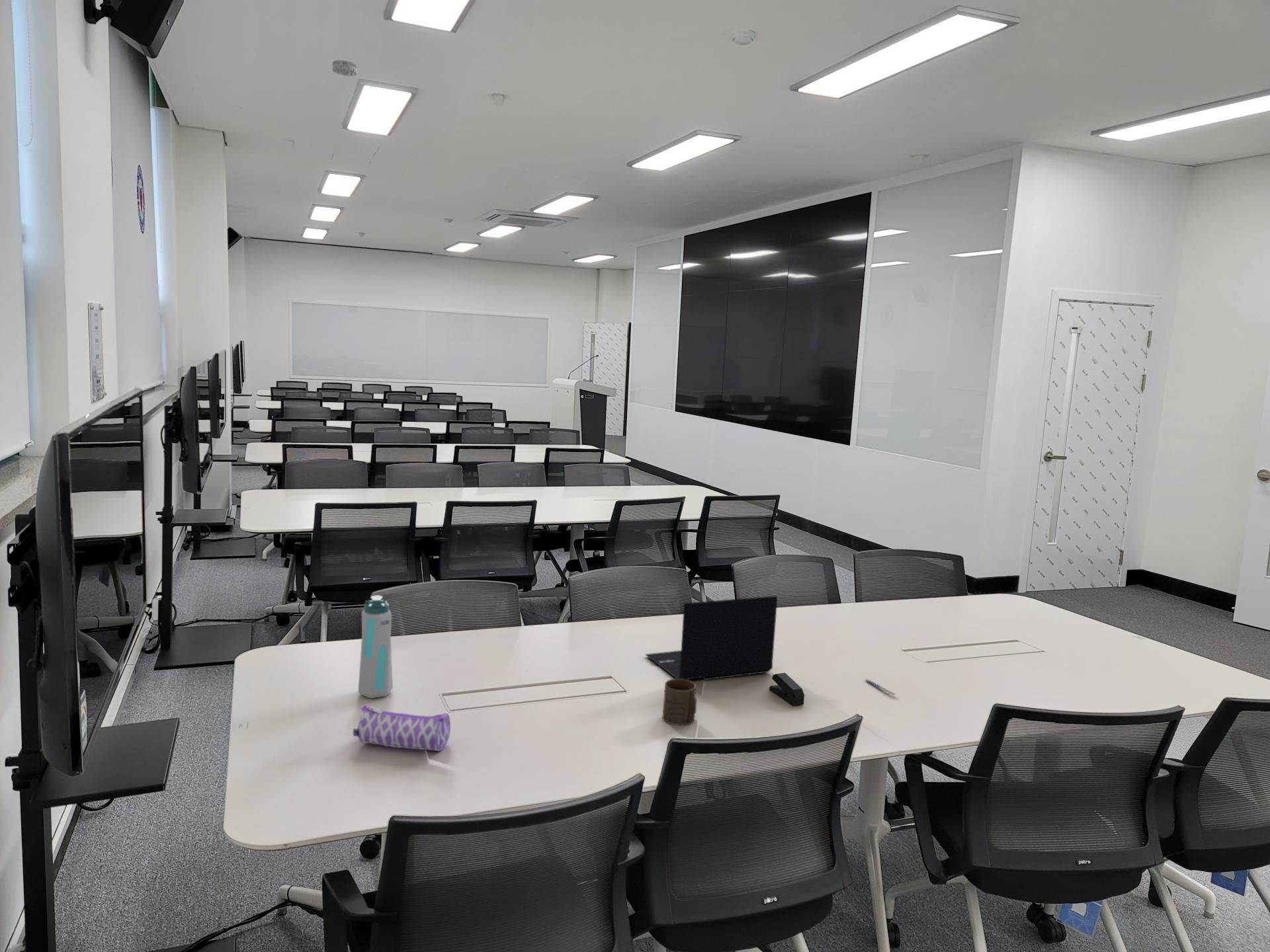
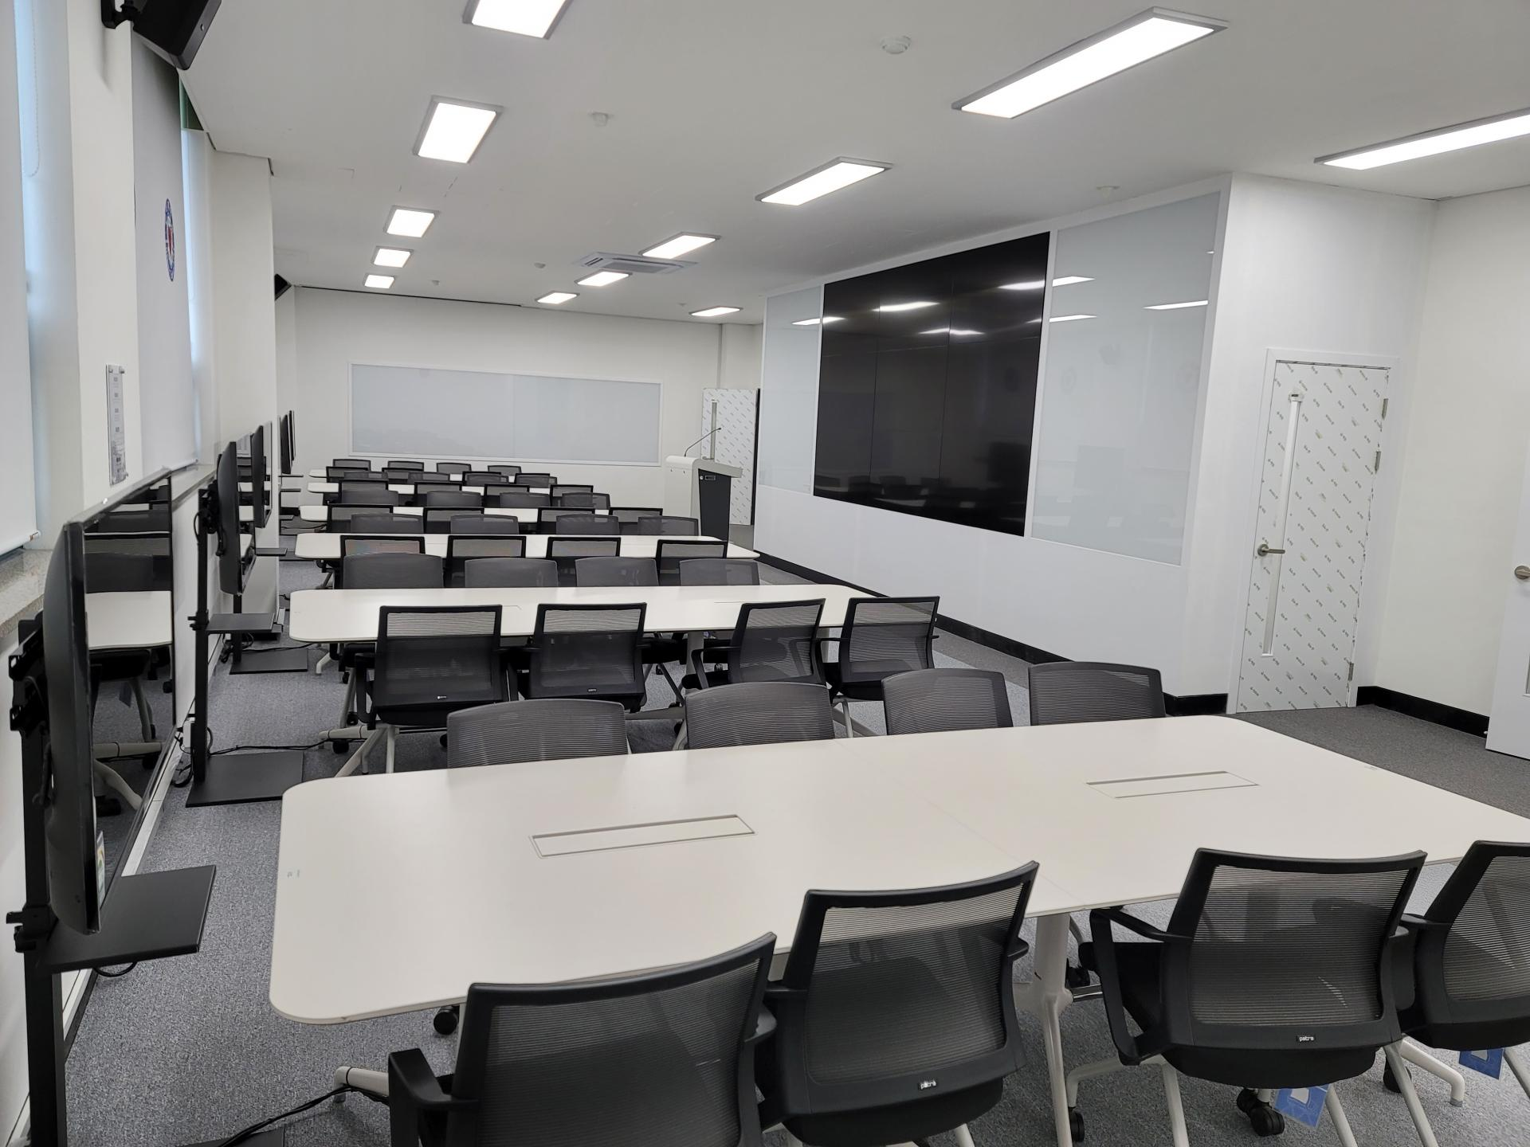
- stapler (786, 688)
- pen (880, 687)
- cup (680, 702)
- smoke detector (345, 67)
- water bottle (376, 645)
- laptop (710, 627)
- pencil case (403, 727)
